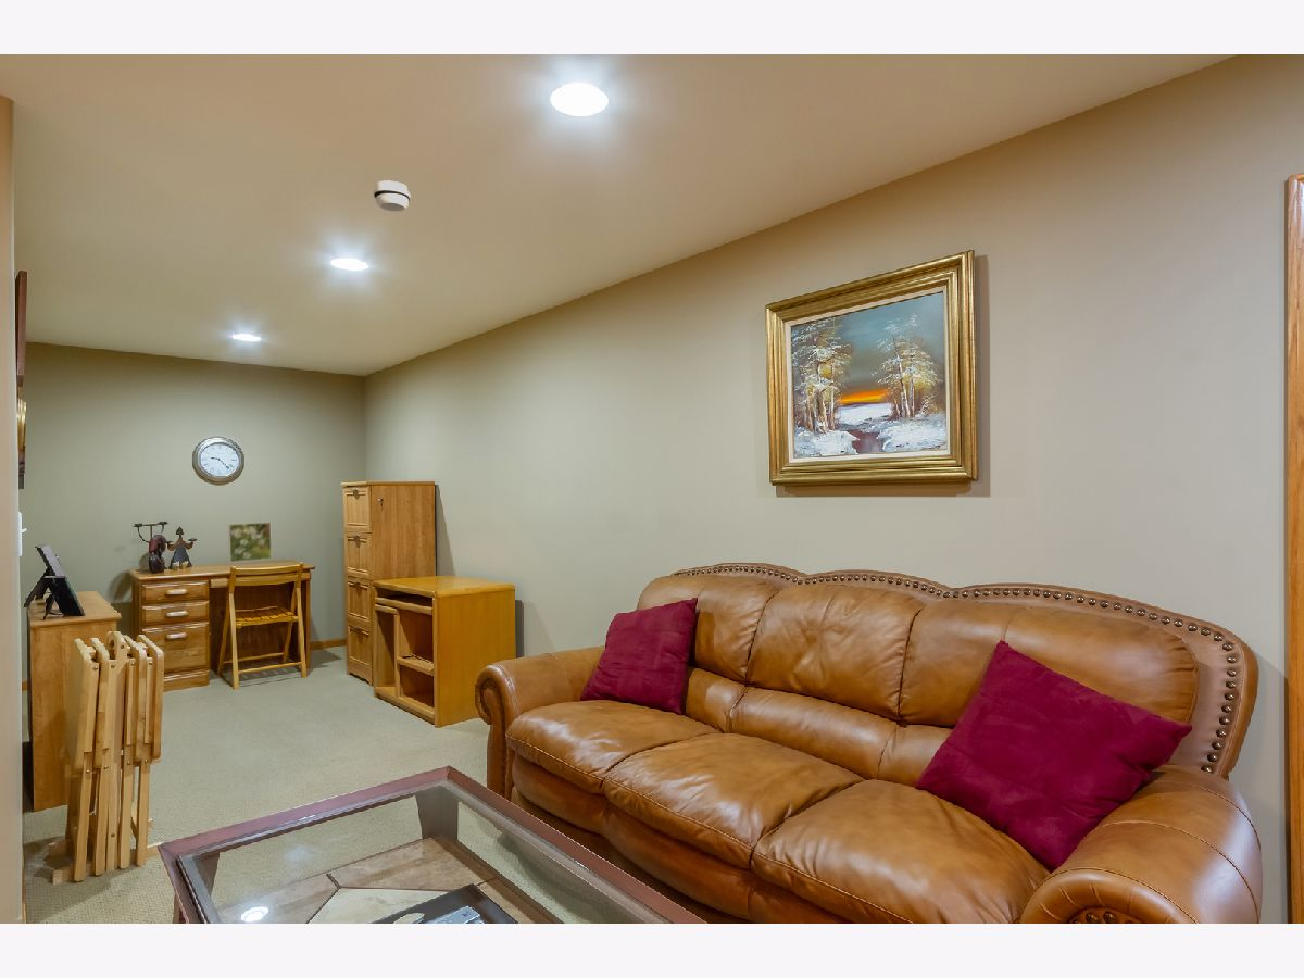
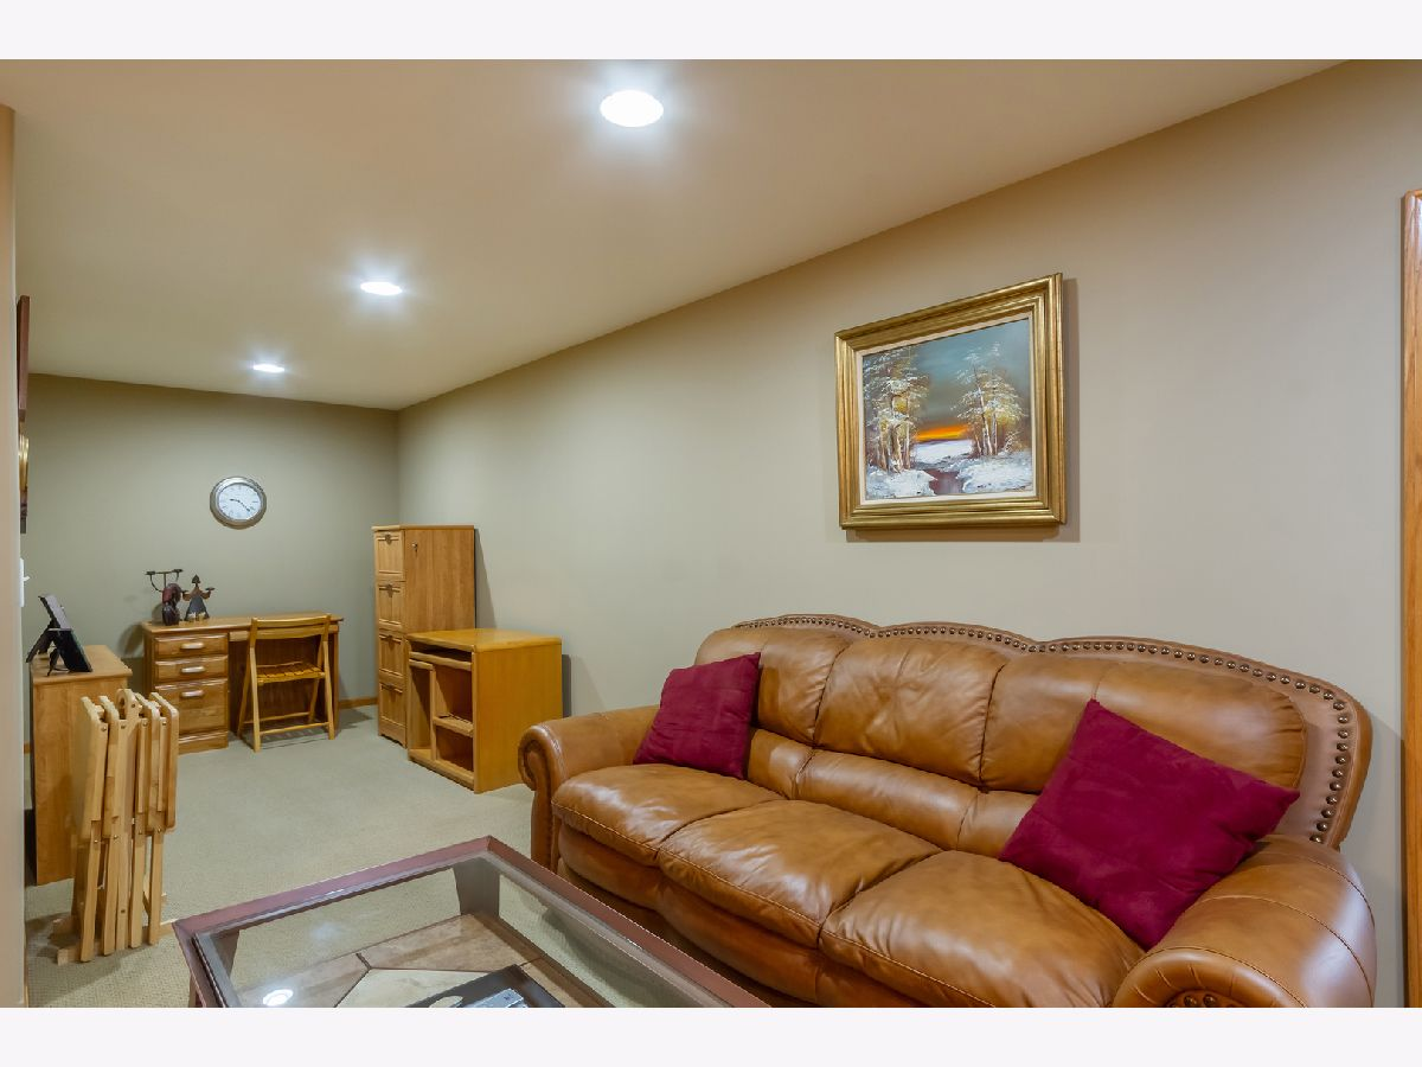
- smoke detector (391, 197)
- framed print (250, 541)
